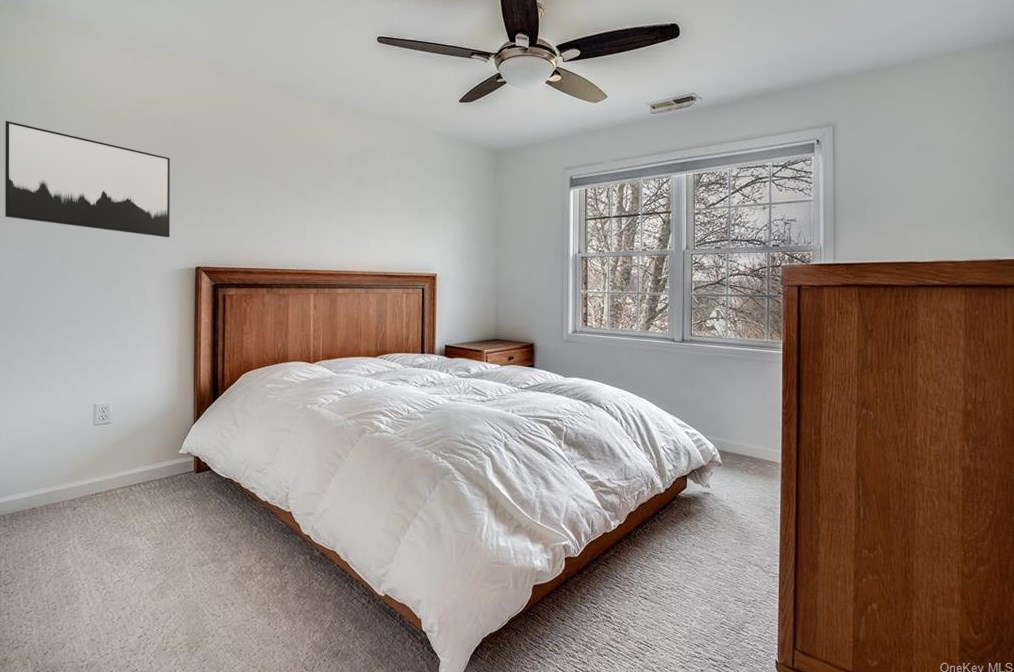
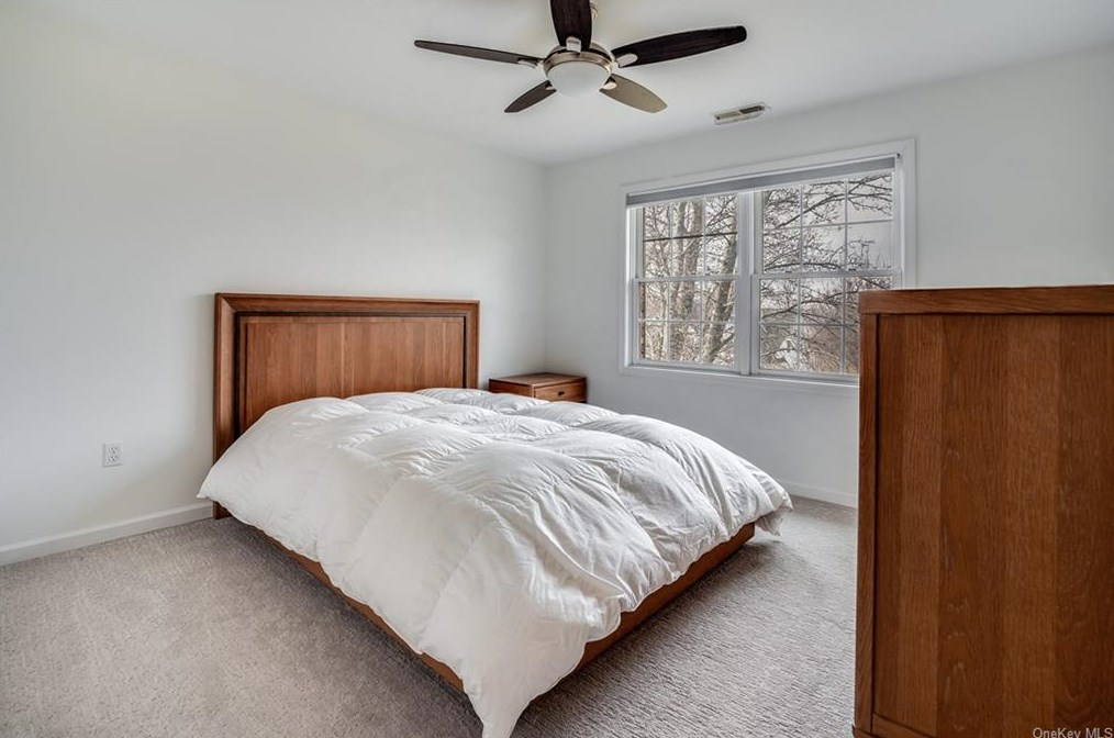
- wall art (95, 184)
